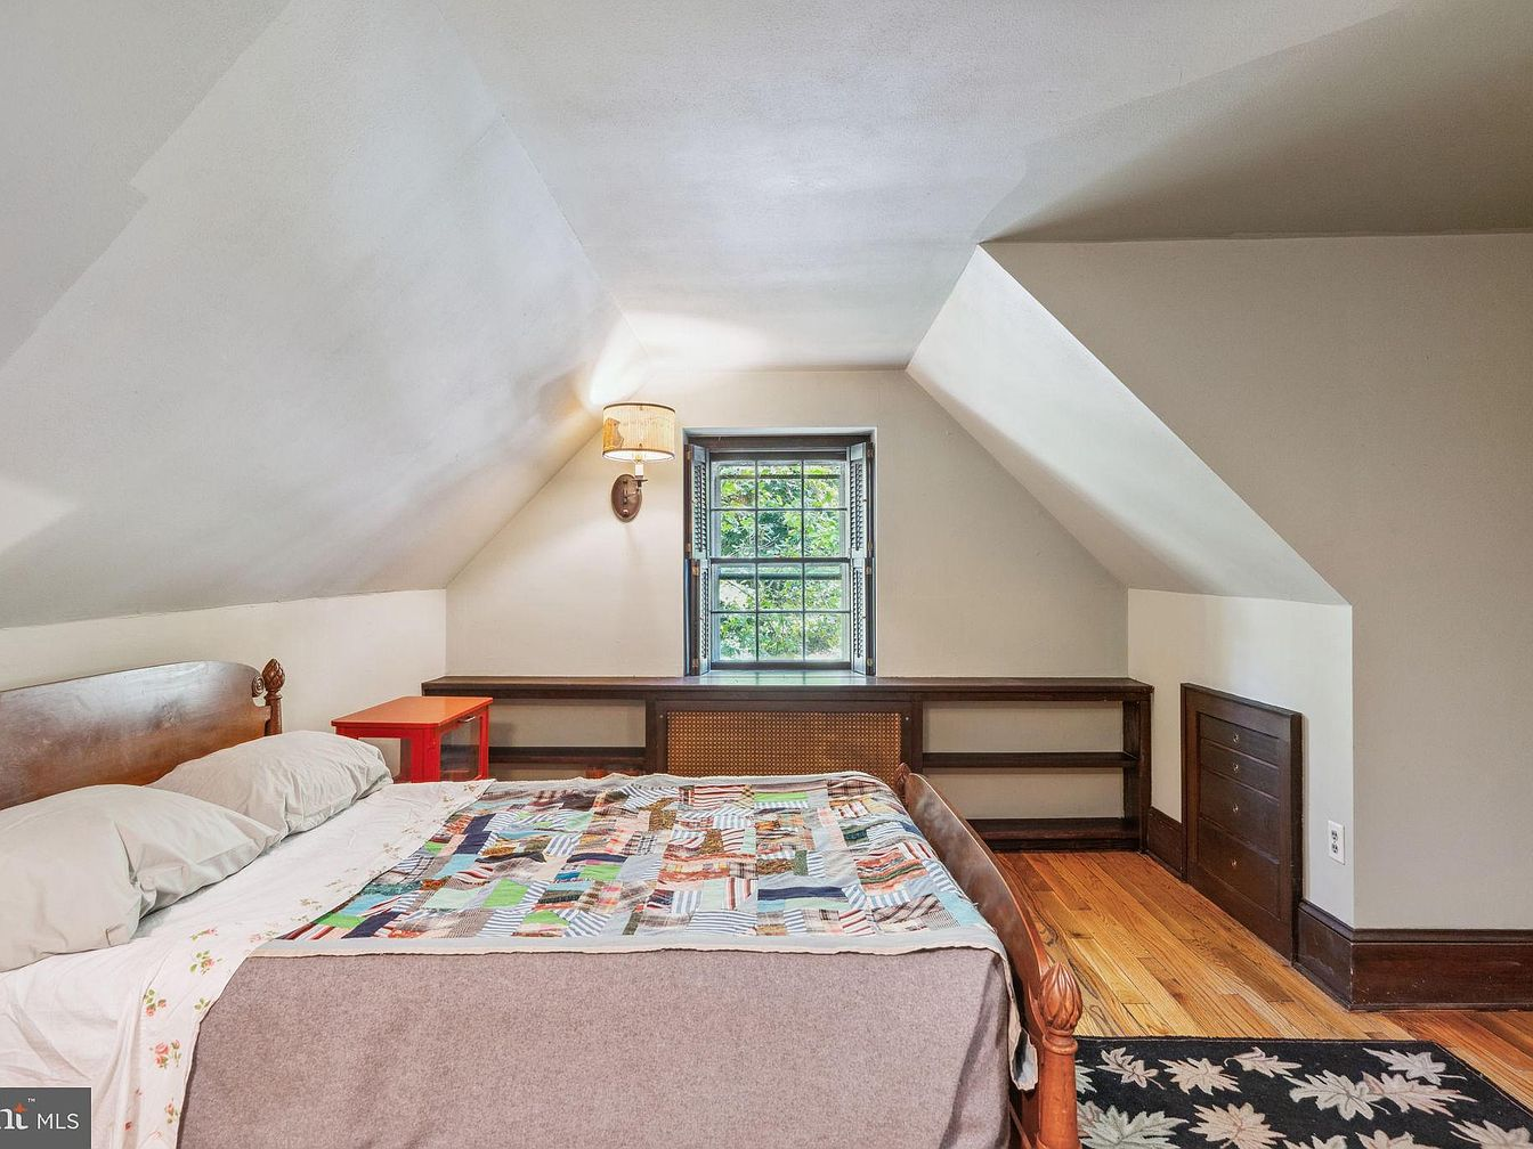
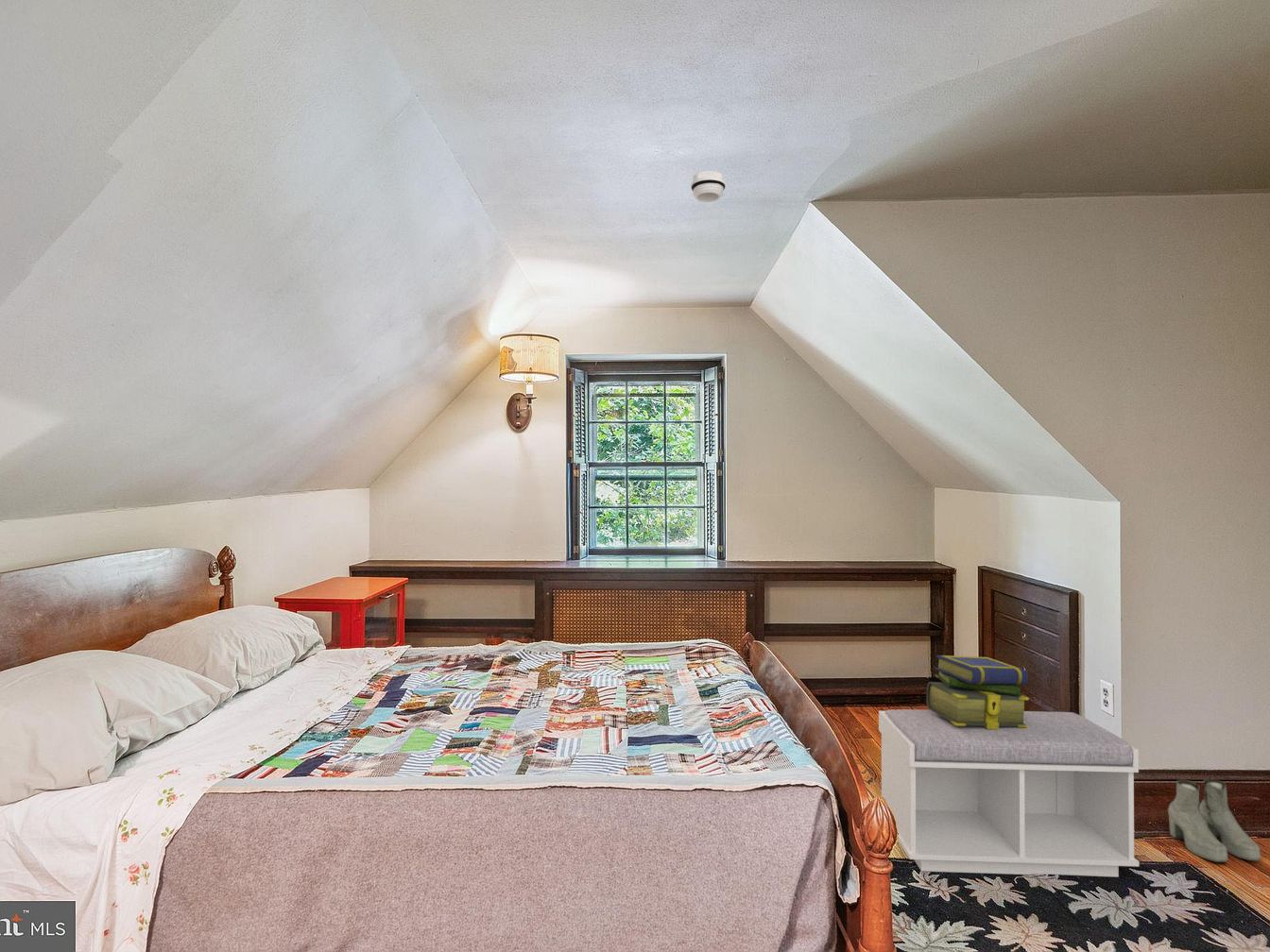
+ bench (999, 786)
+ stack of books (977, 688)
+ smoke detector (708, 187)
+ boots (1211, 817)
